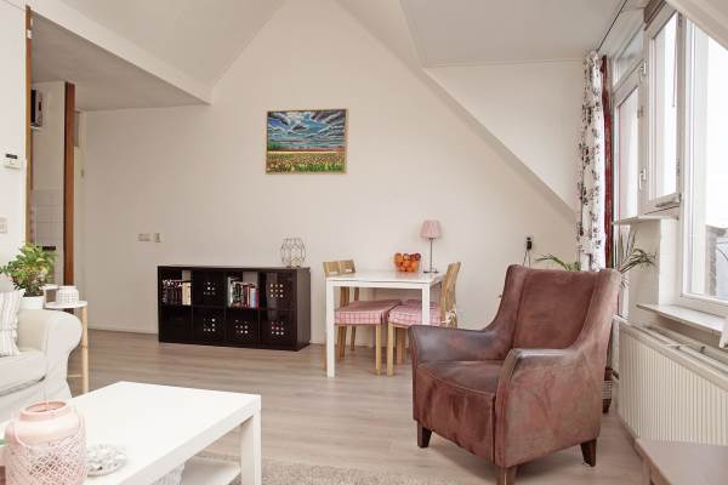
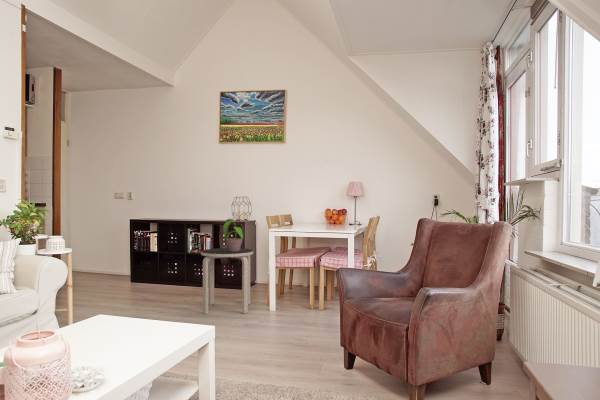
+ side table (213, 279)
+ potted plant (235, 235)
